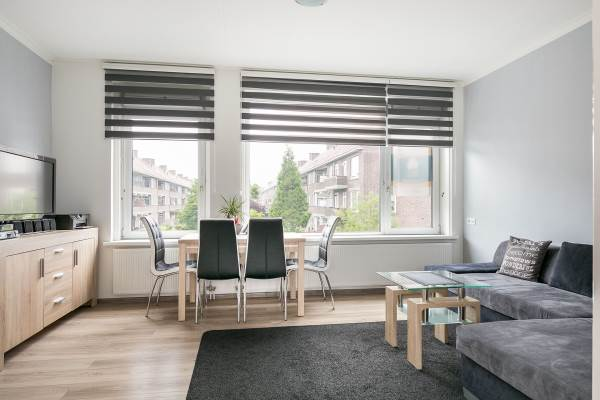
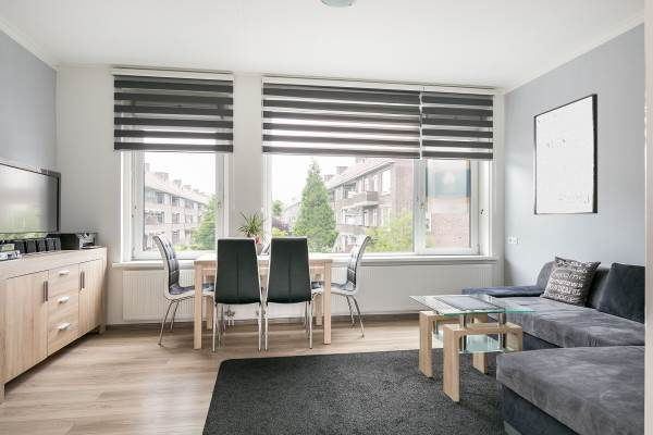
+ wall art (562, 160)
